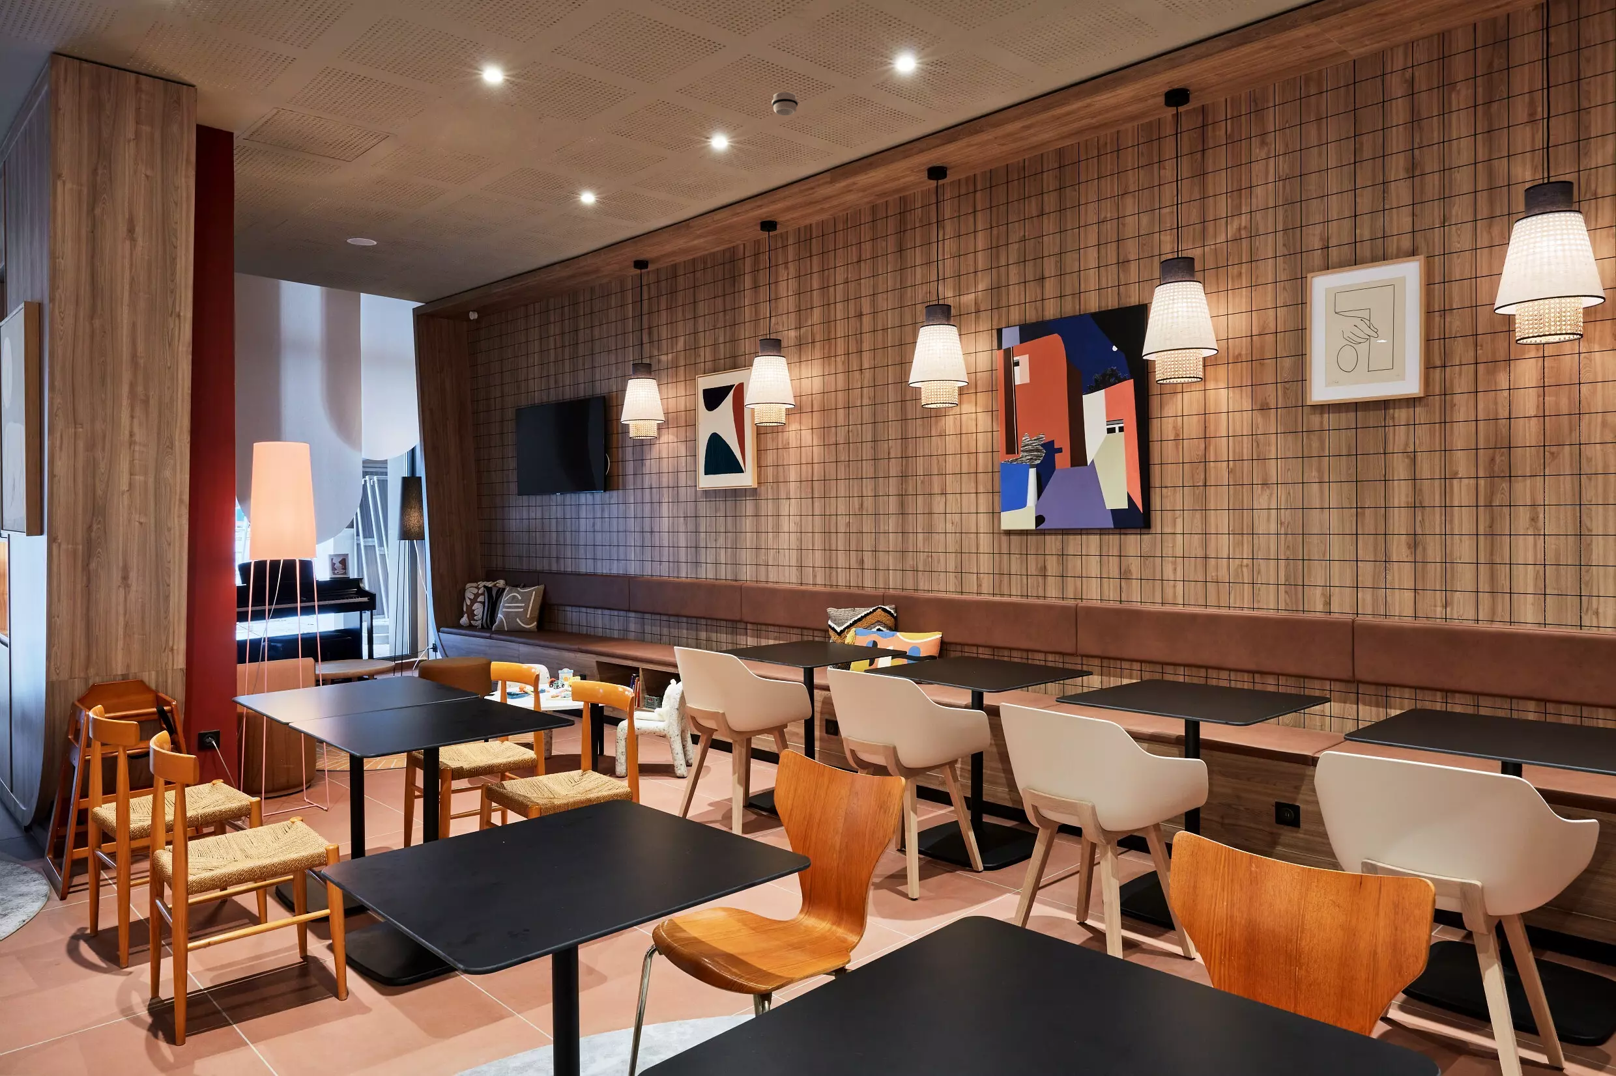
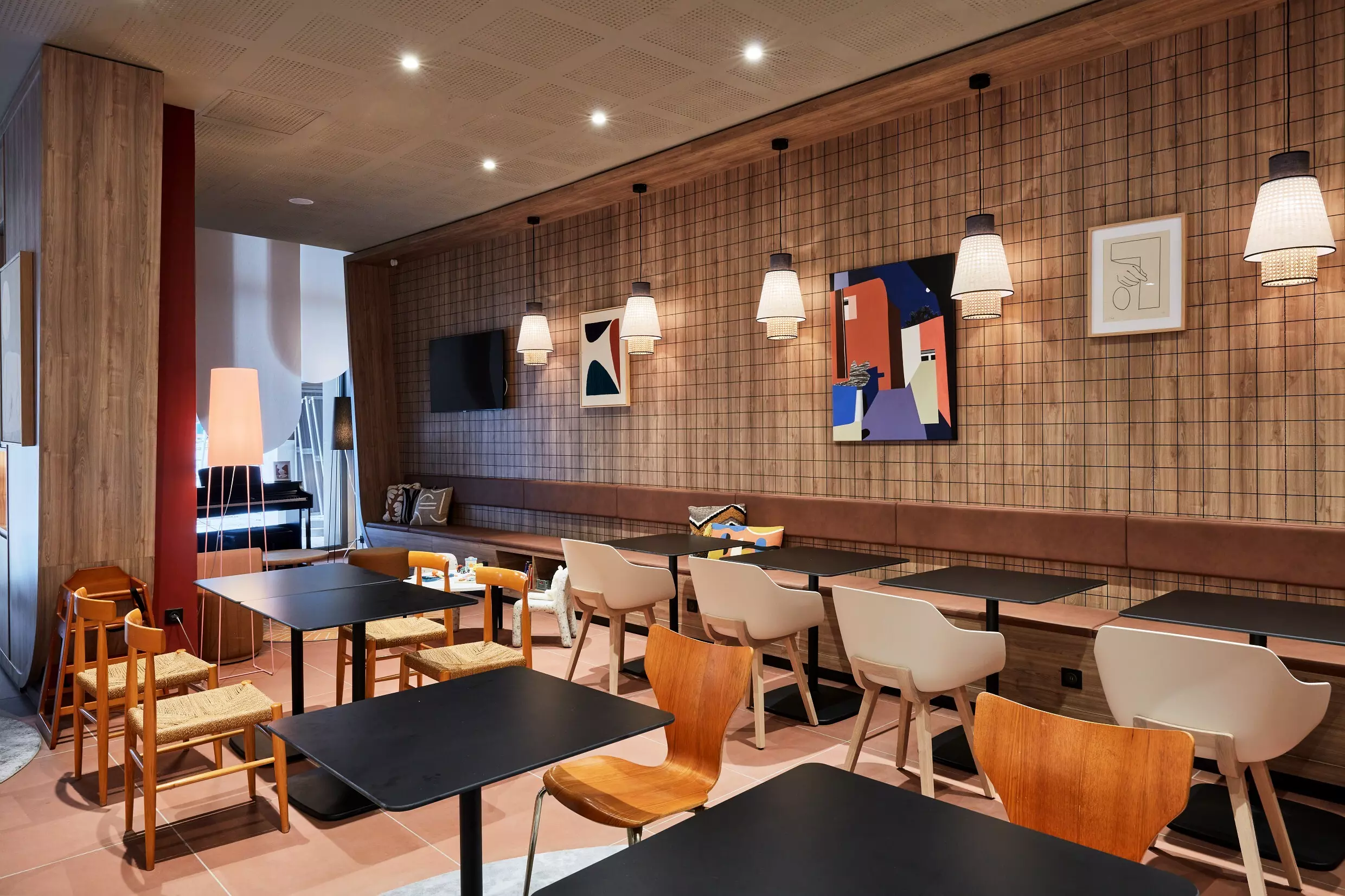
- smoke detector (785, 104)
